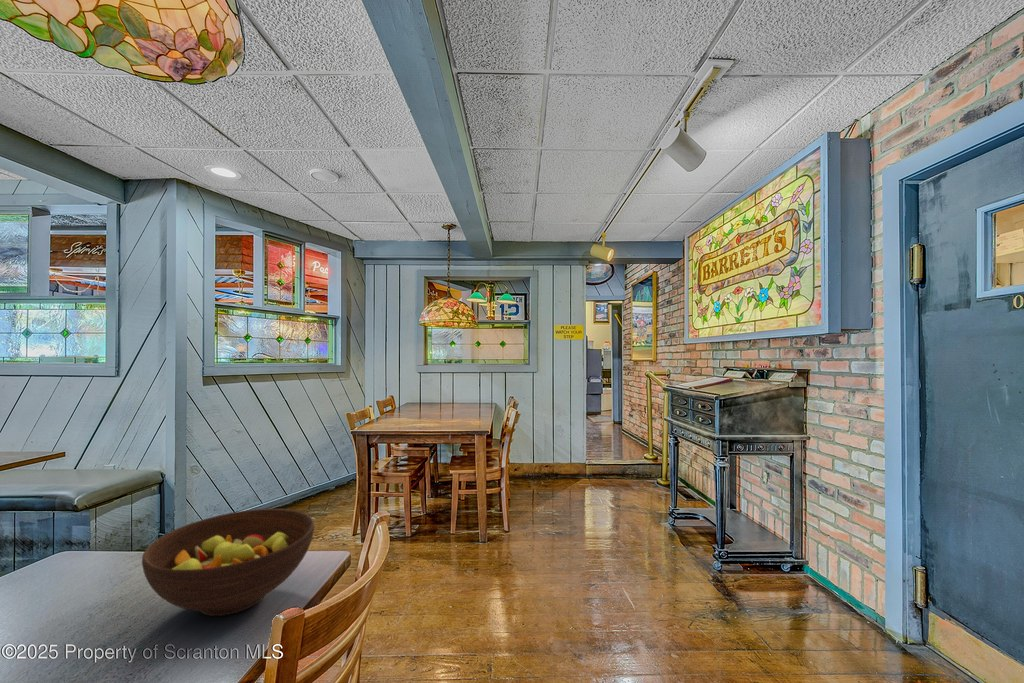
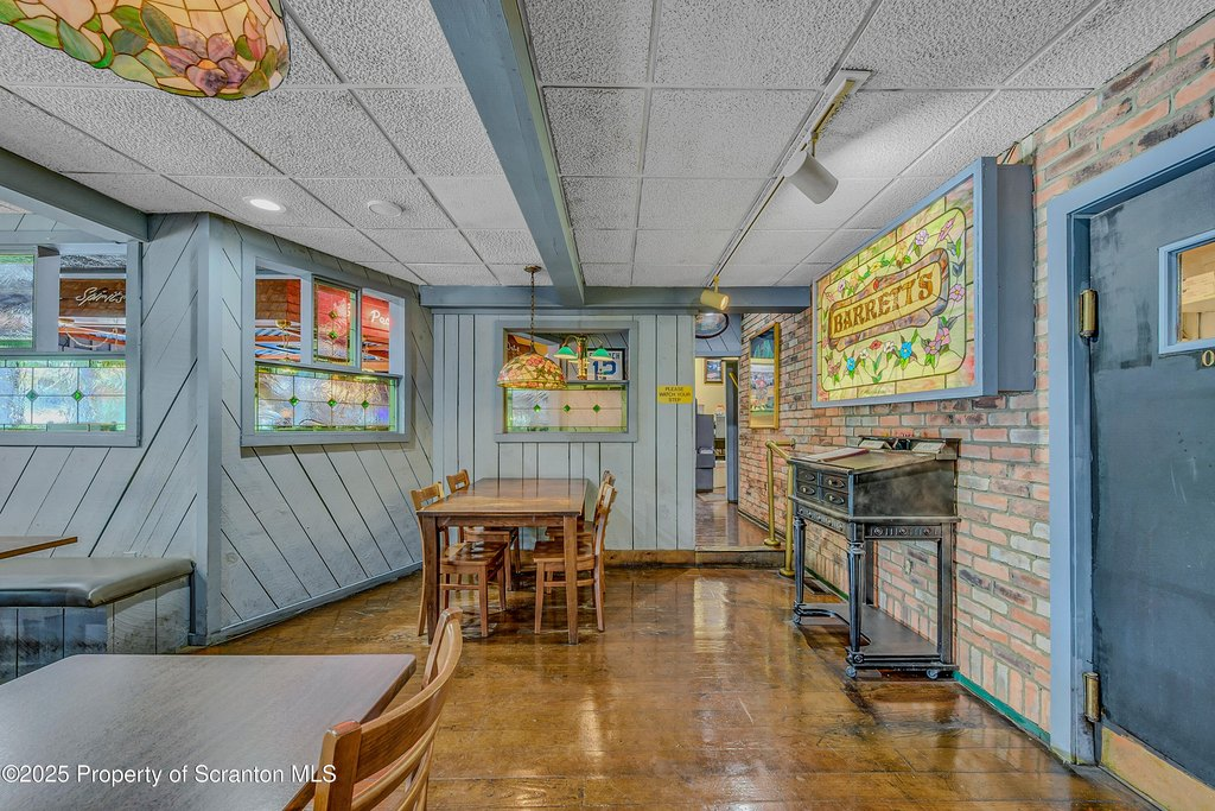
- fruit bowl (235, 567)
